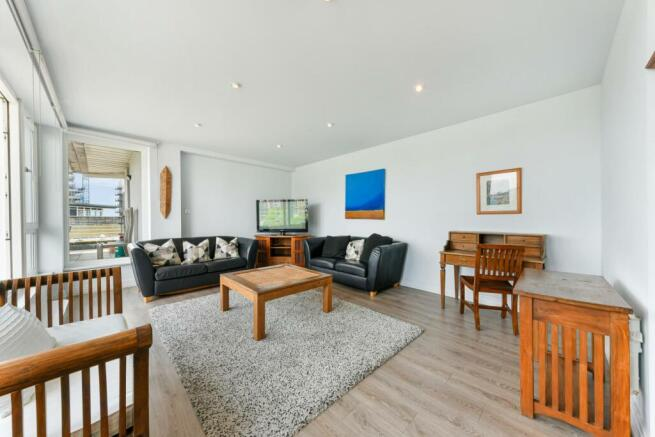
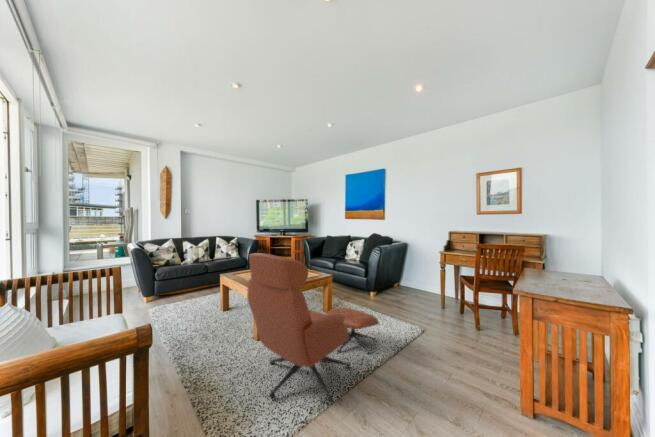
+ lounge chair (329, 310)
